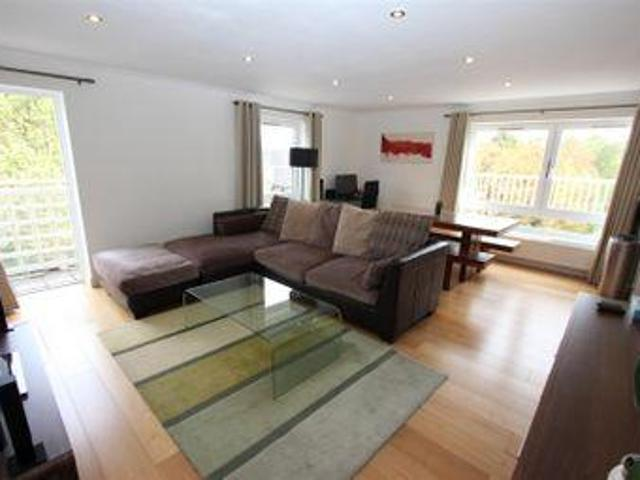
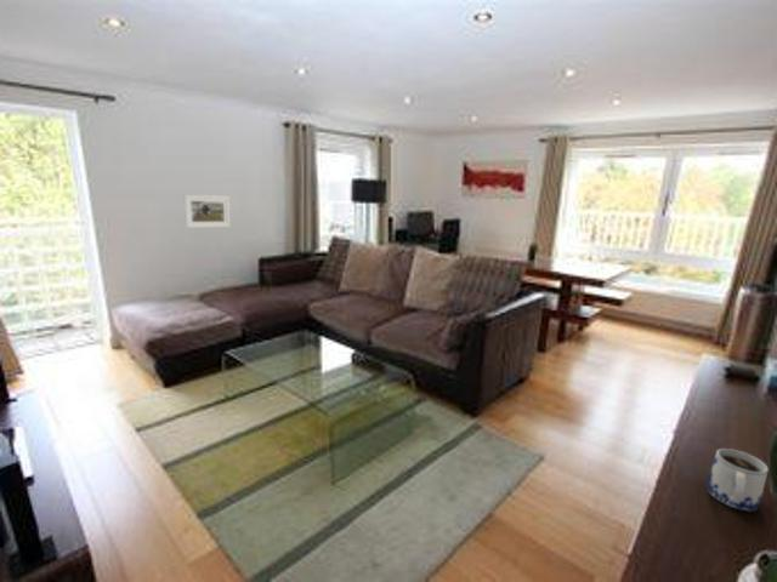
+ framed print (208, 211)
+ mug (737, 481)
